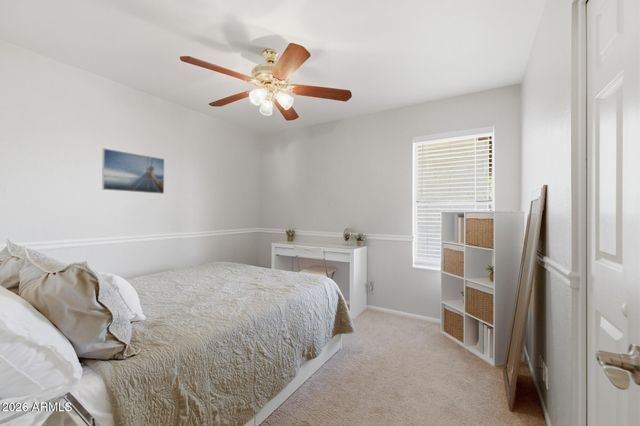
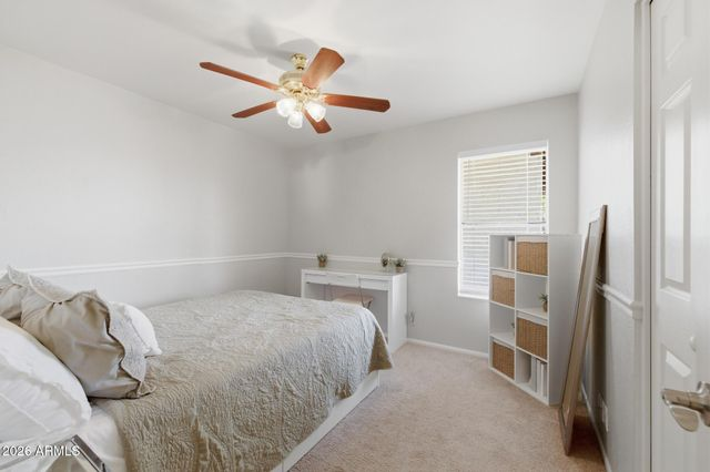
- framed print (135, 173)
